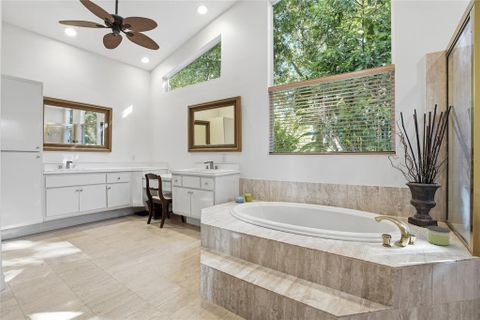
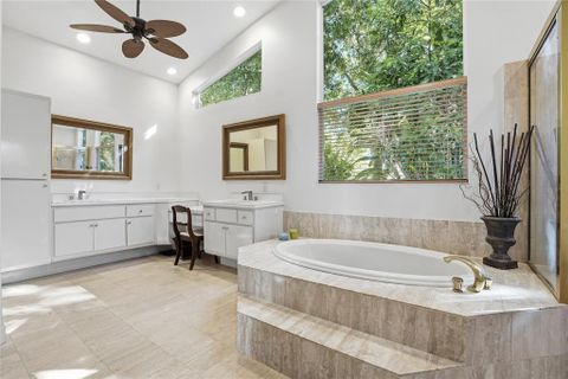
- candle (438, 235)
